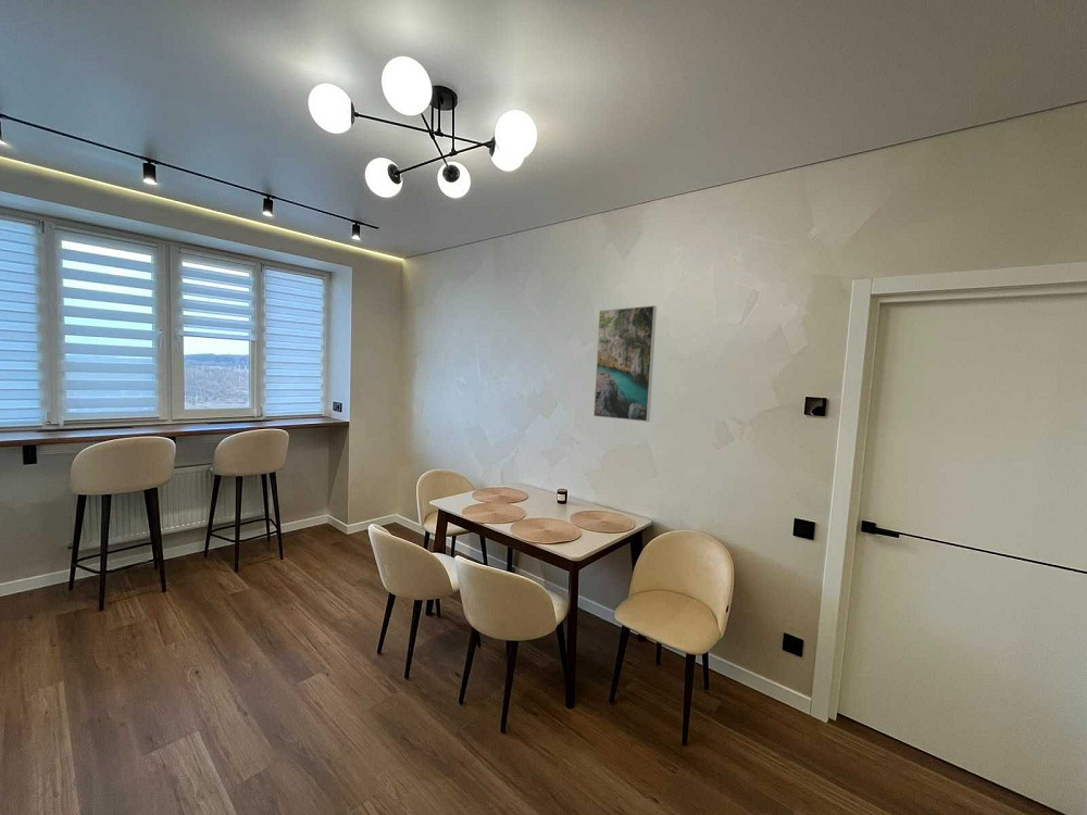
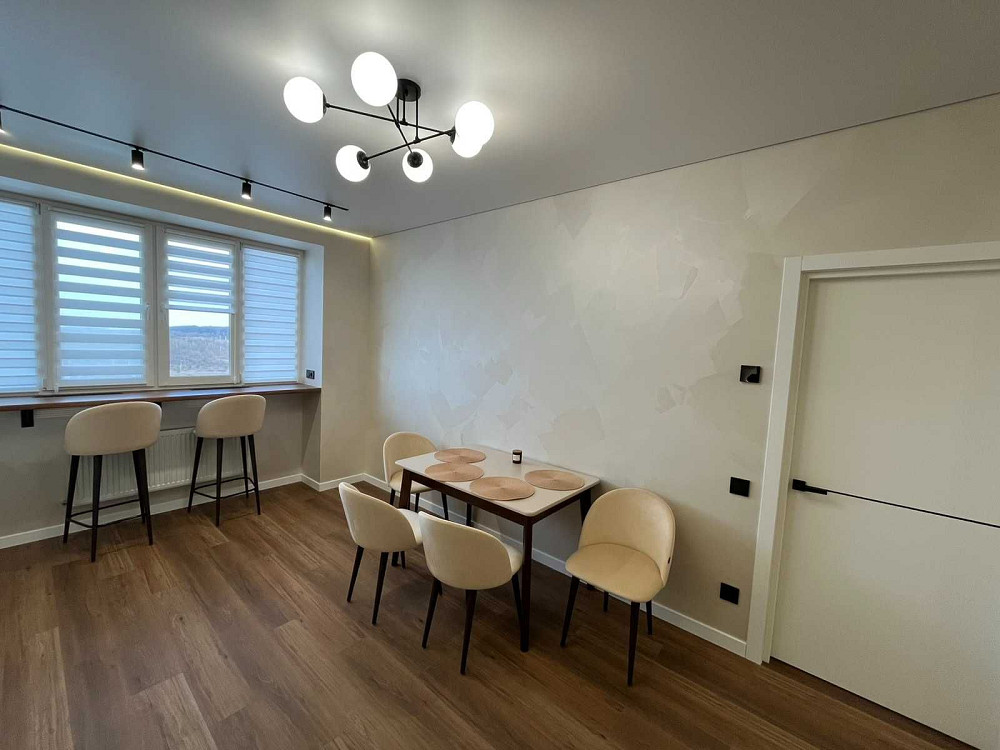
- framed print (623, 364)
